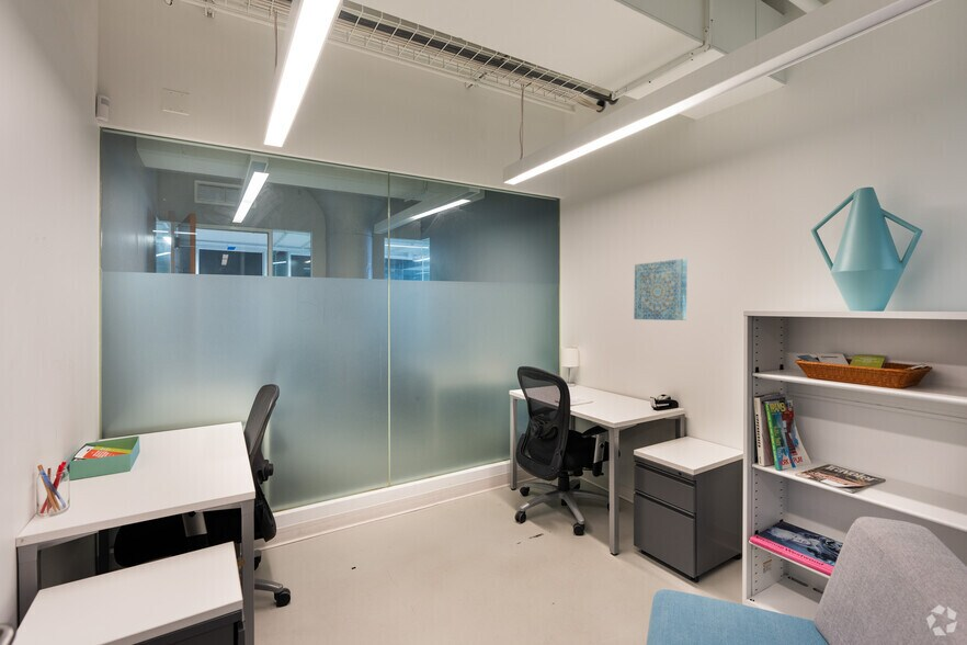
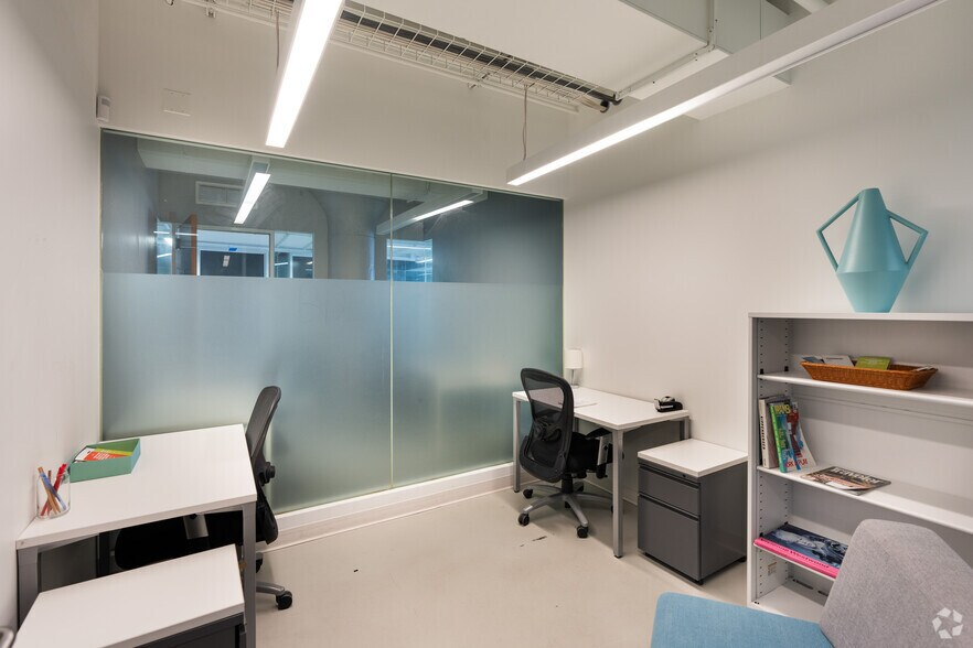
- wall art (659, 291)
